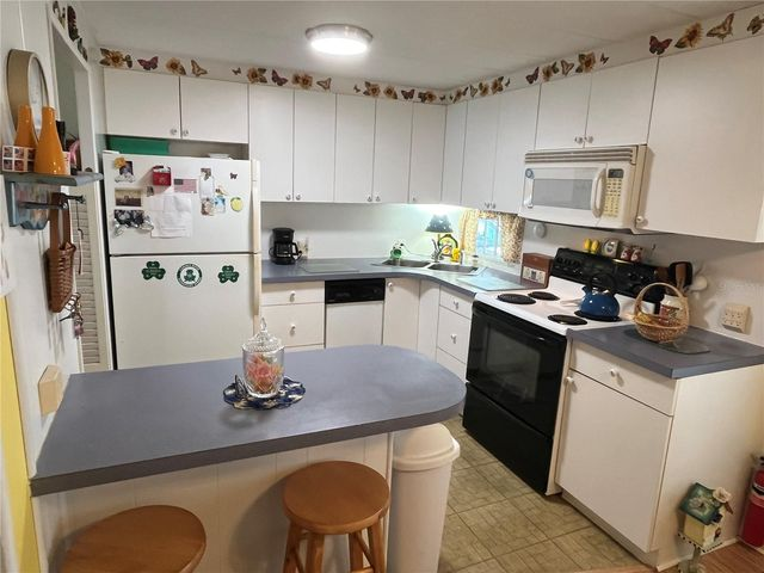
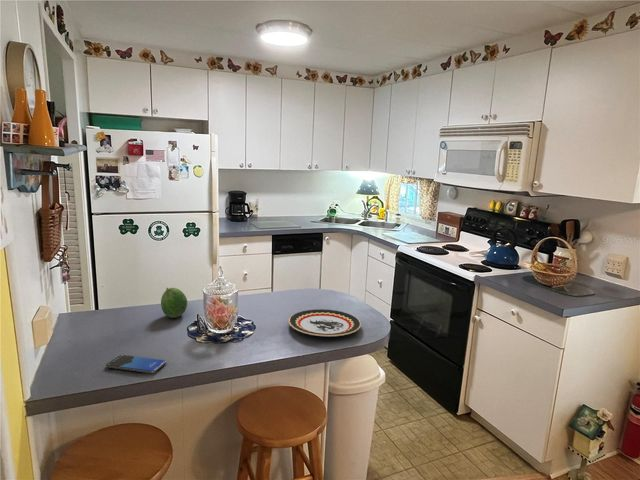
+ plate (324, 324)
+ fruit (174, 302)
+ smartphone (136, 364)
